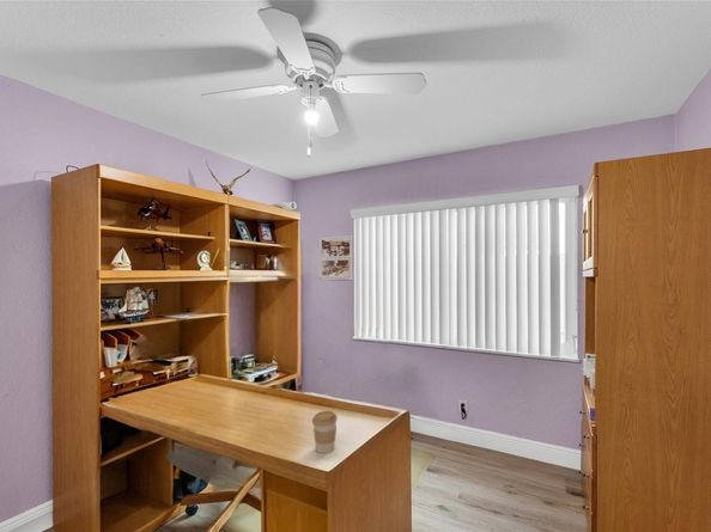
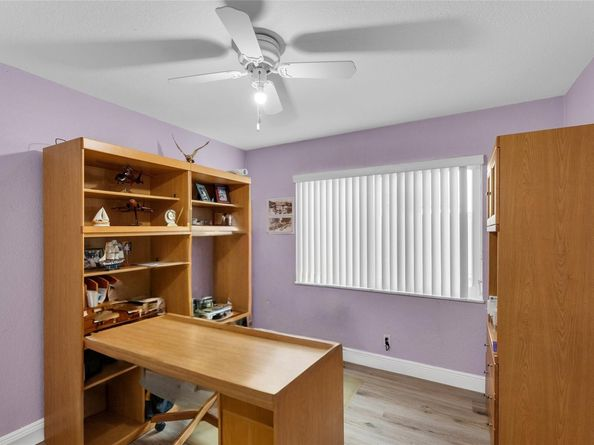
- coffee cup (324, 430)
